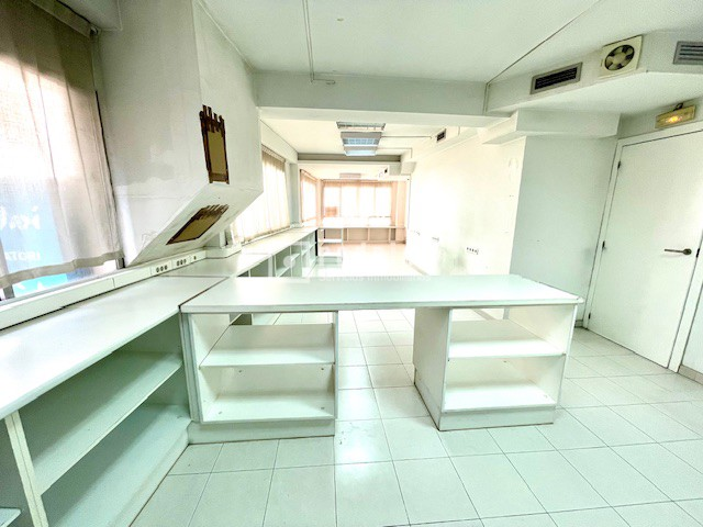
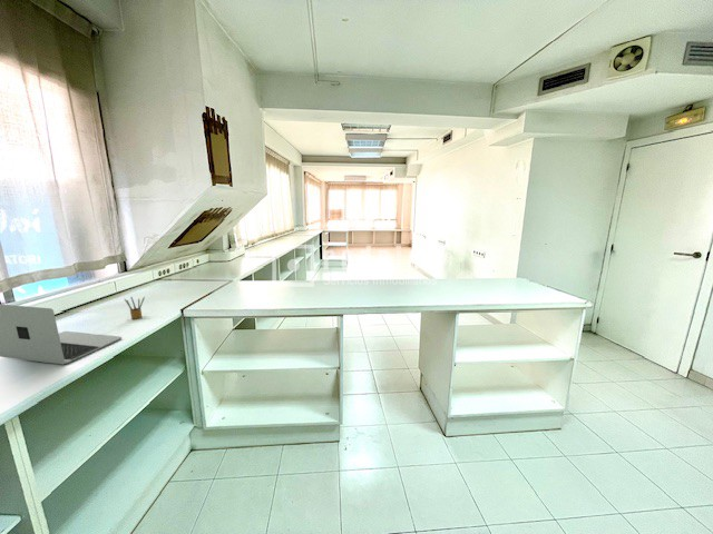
+ laptop (56, 323)
+ pencil box (135, 307)
